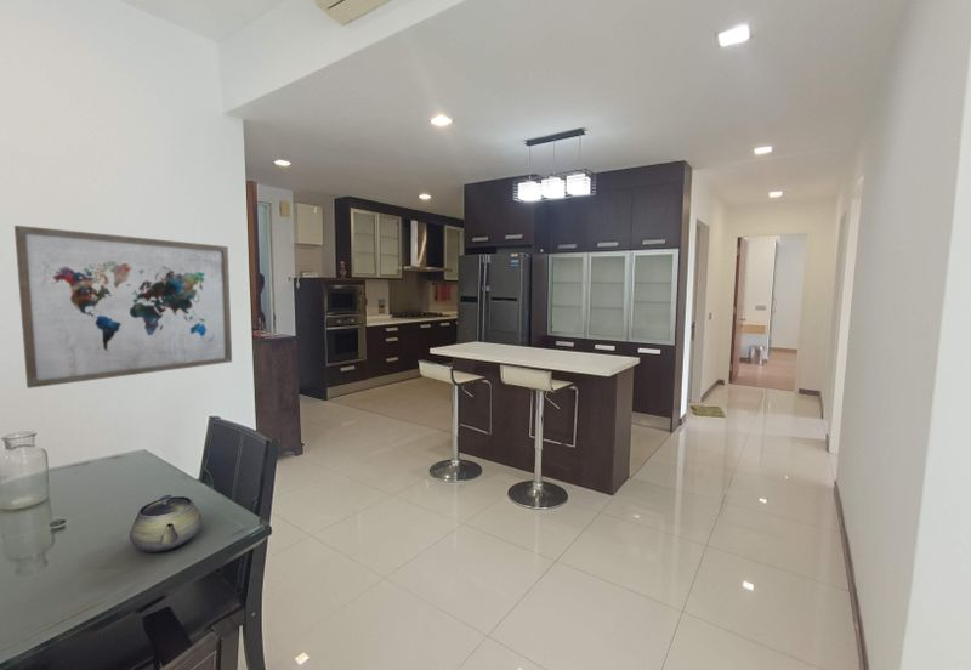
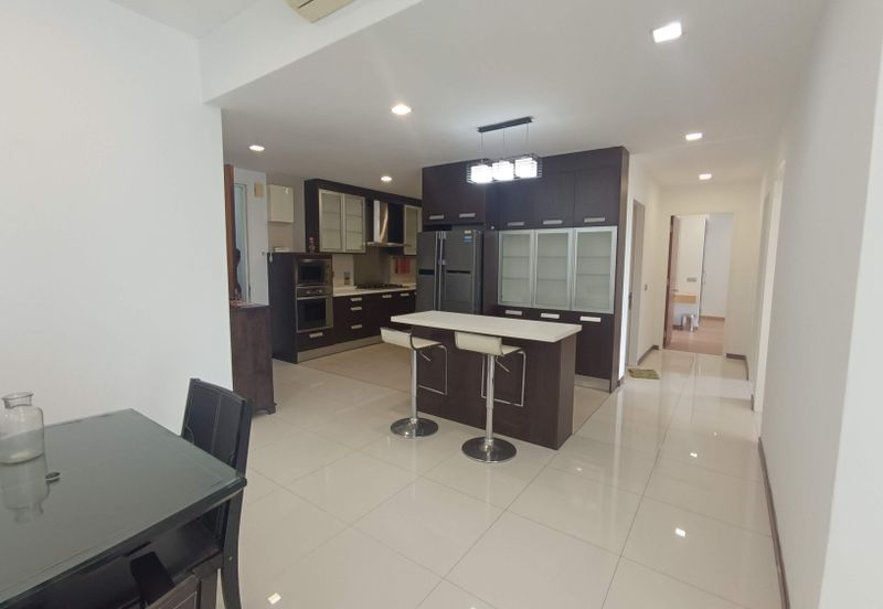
- teapot (166, 519)
- wall art (142, 306)
